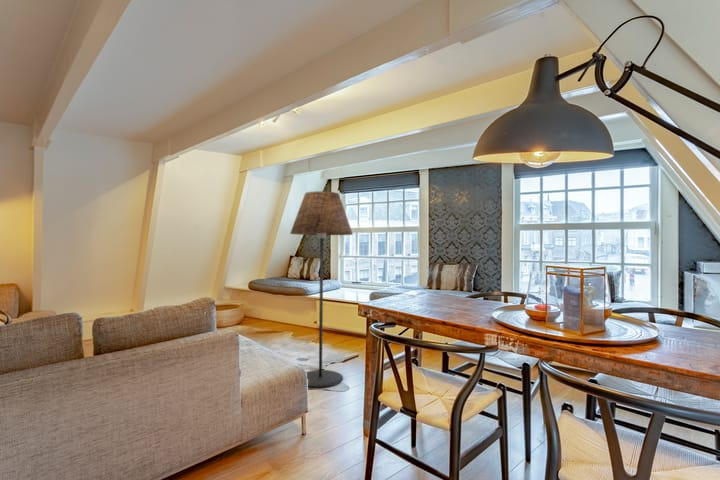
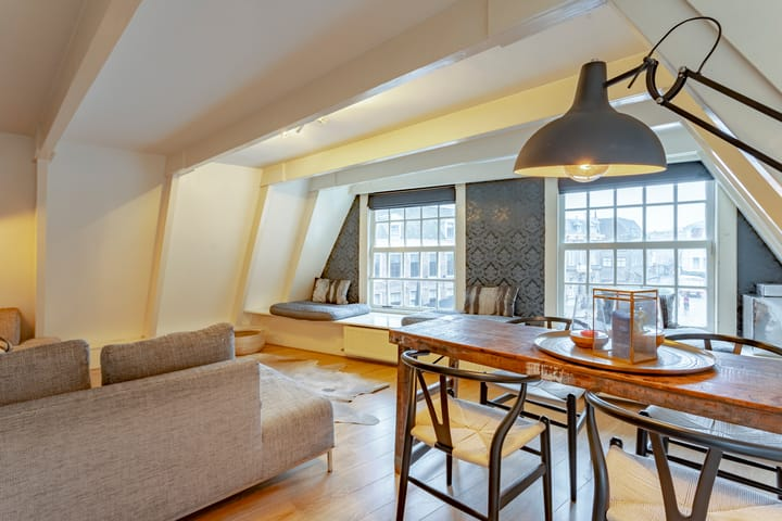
- floor lamp (321, 286)
